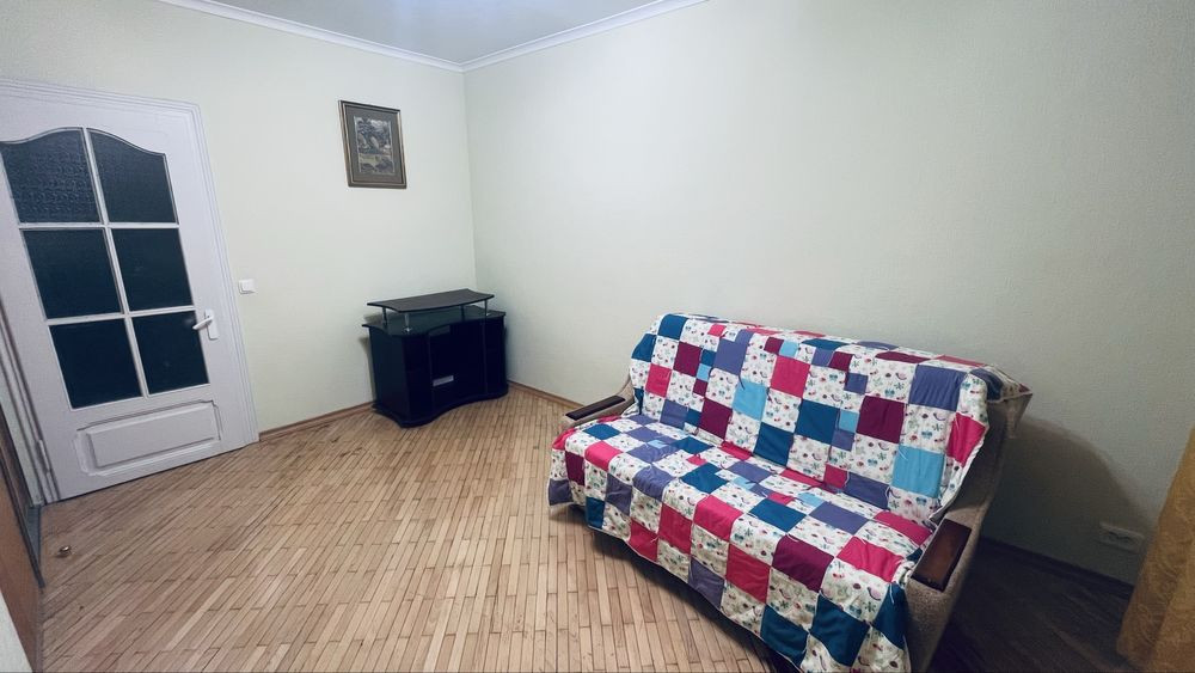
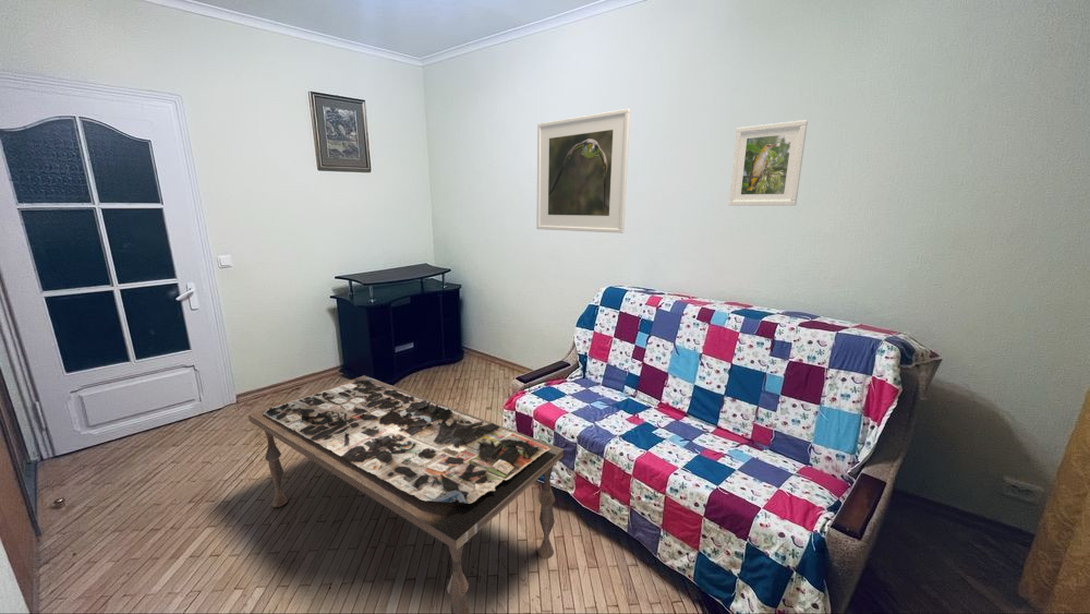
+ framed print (765, 165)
+ coffee table (397, 470)
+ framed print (578, 176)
